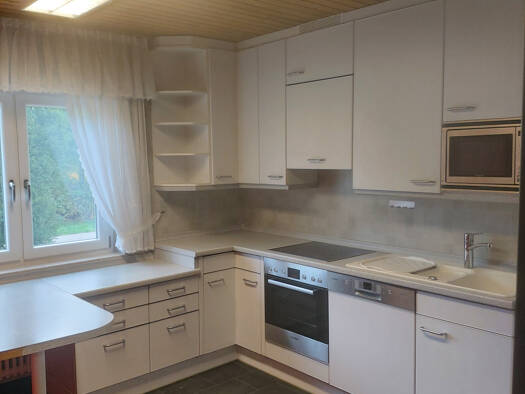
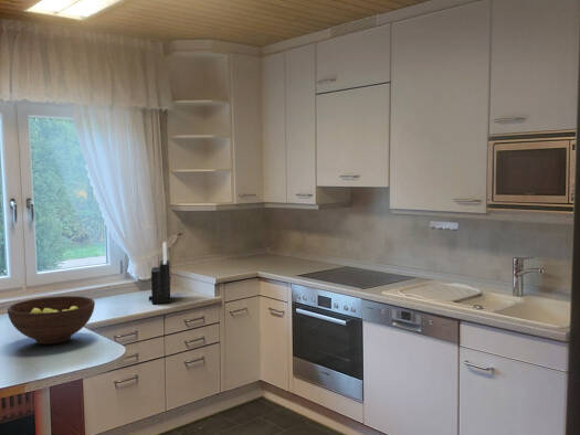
+ knife block (158, 272)
+ fruit bowl (52, 322)
